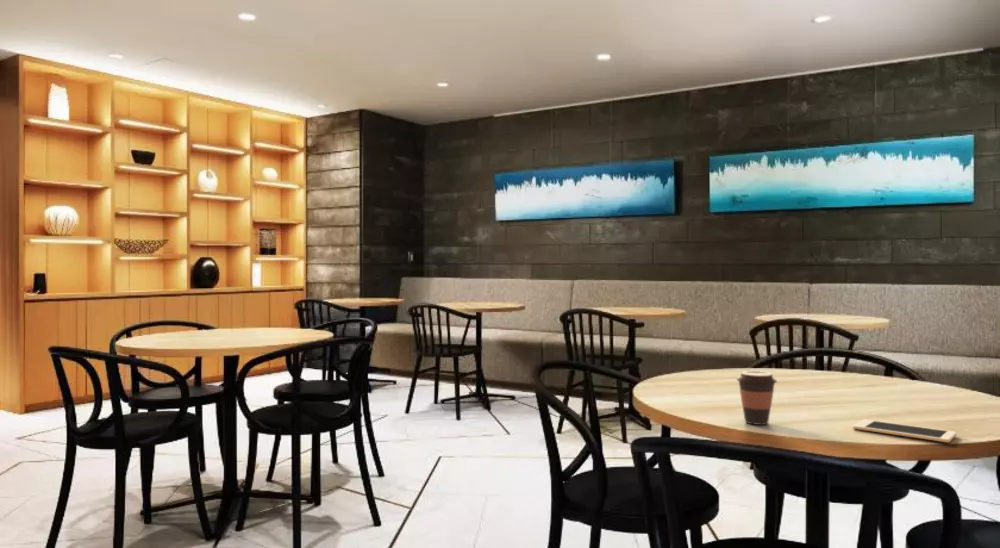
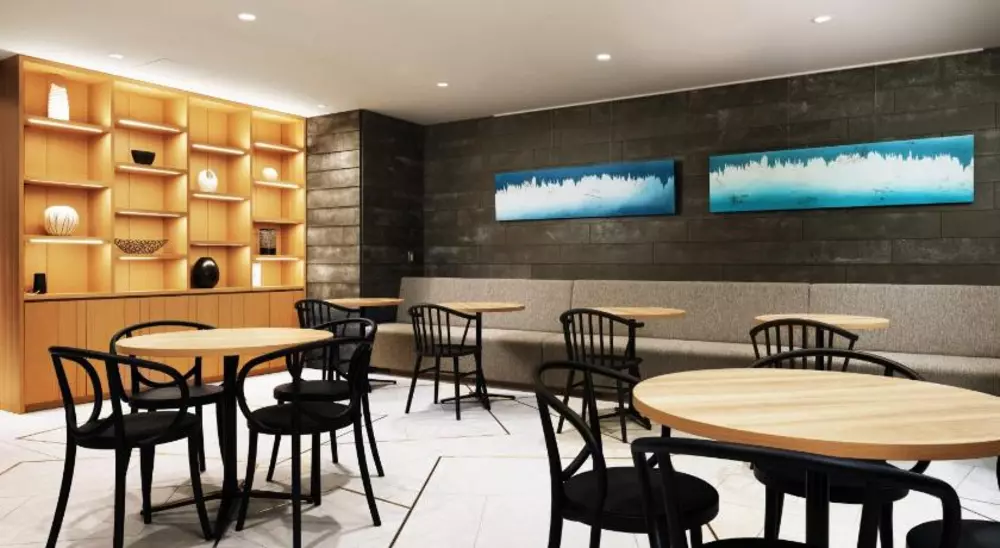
- cell phone (903, 430)
- coffee cup (756, 397)
